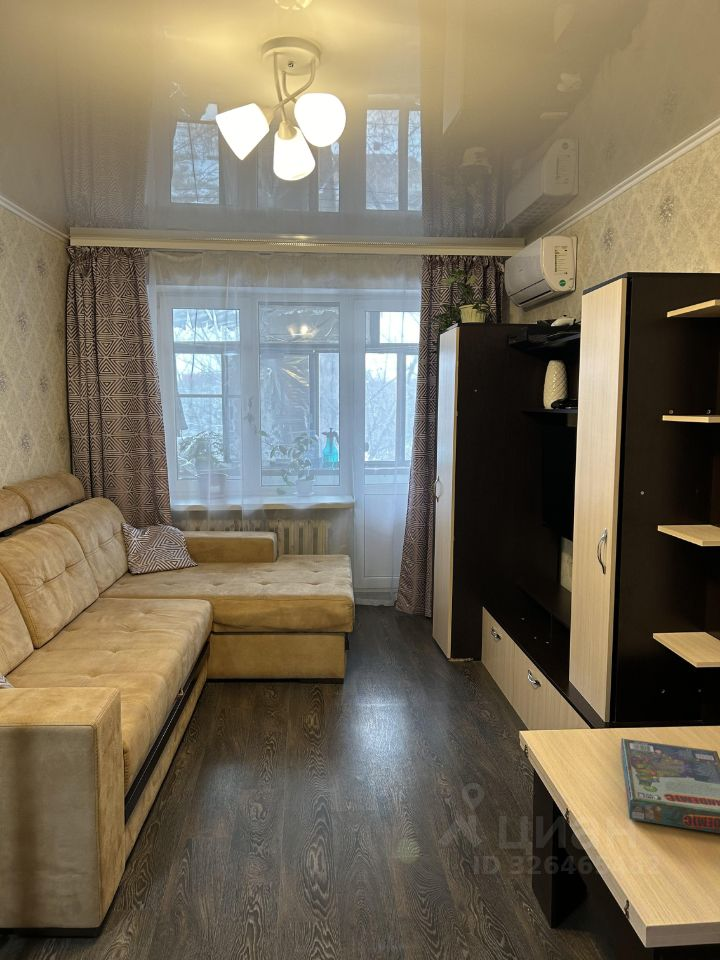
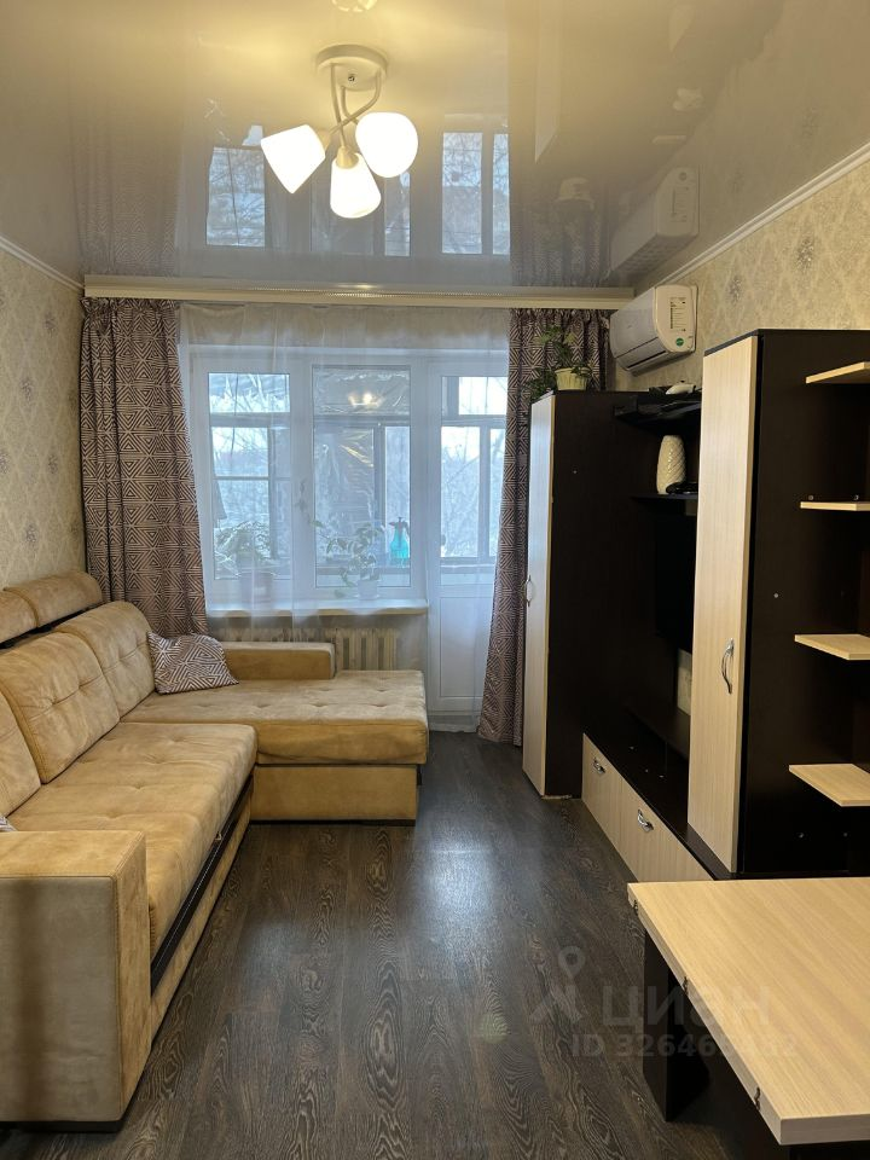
- board game (676, 782)
